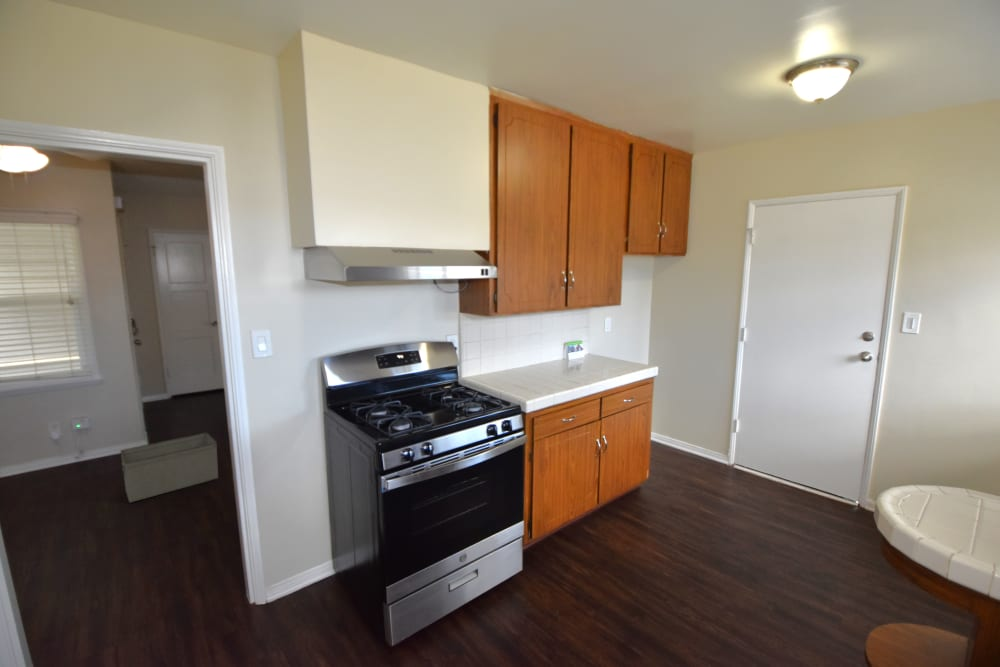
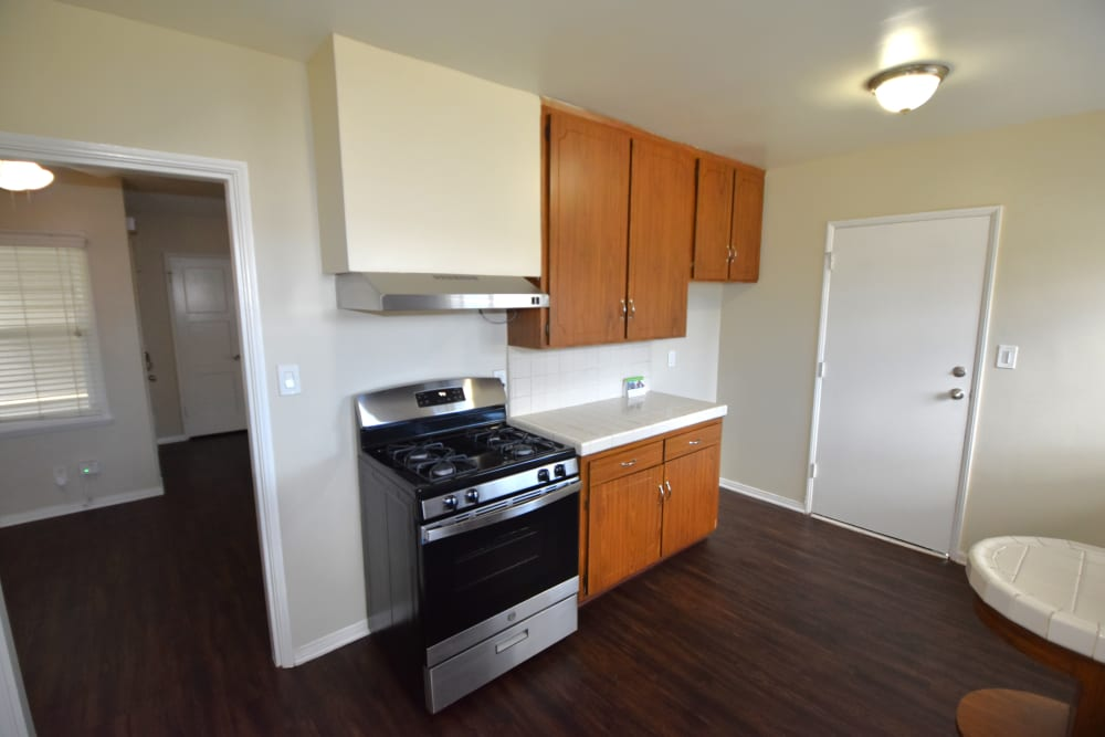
- storage bin (171, 465)
